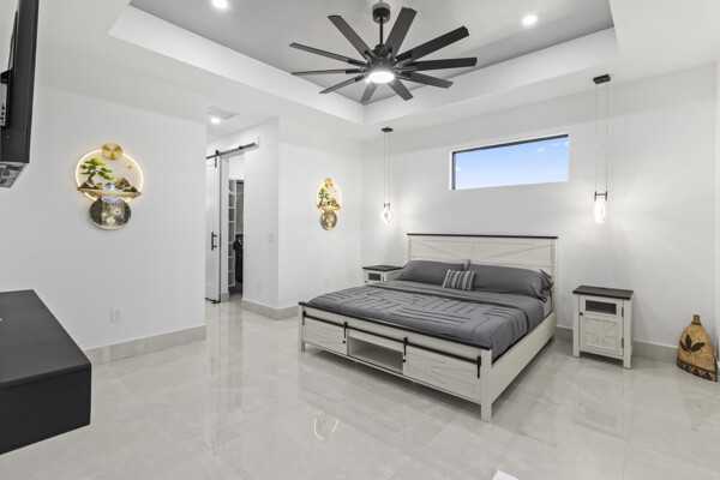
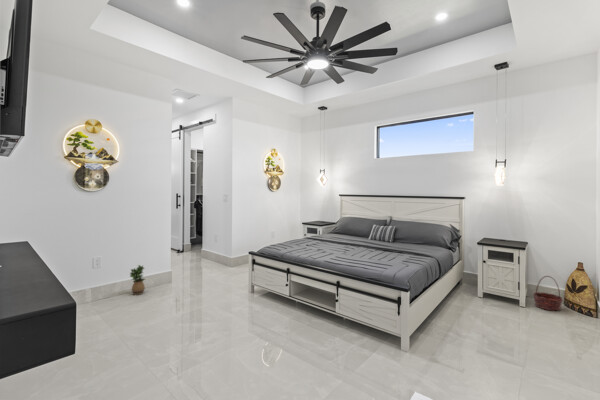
+ potted plant (136, 279)
+ basket (547, 293)
